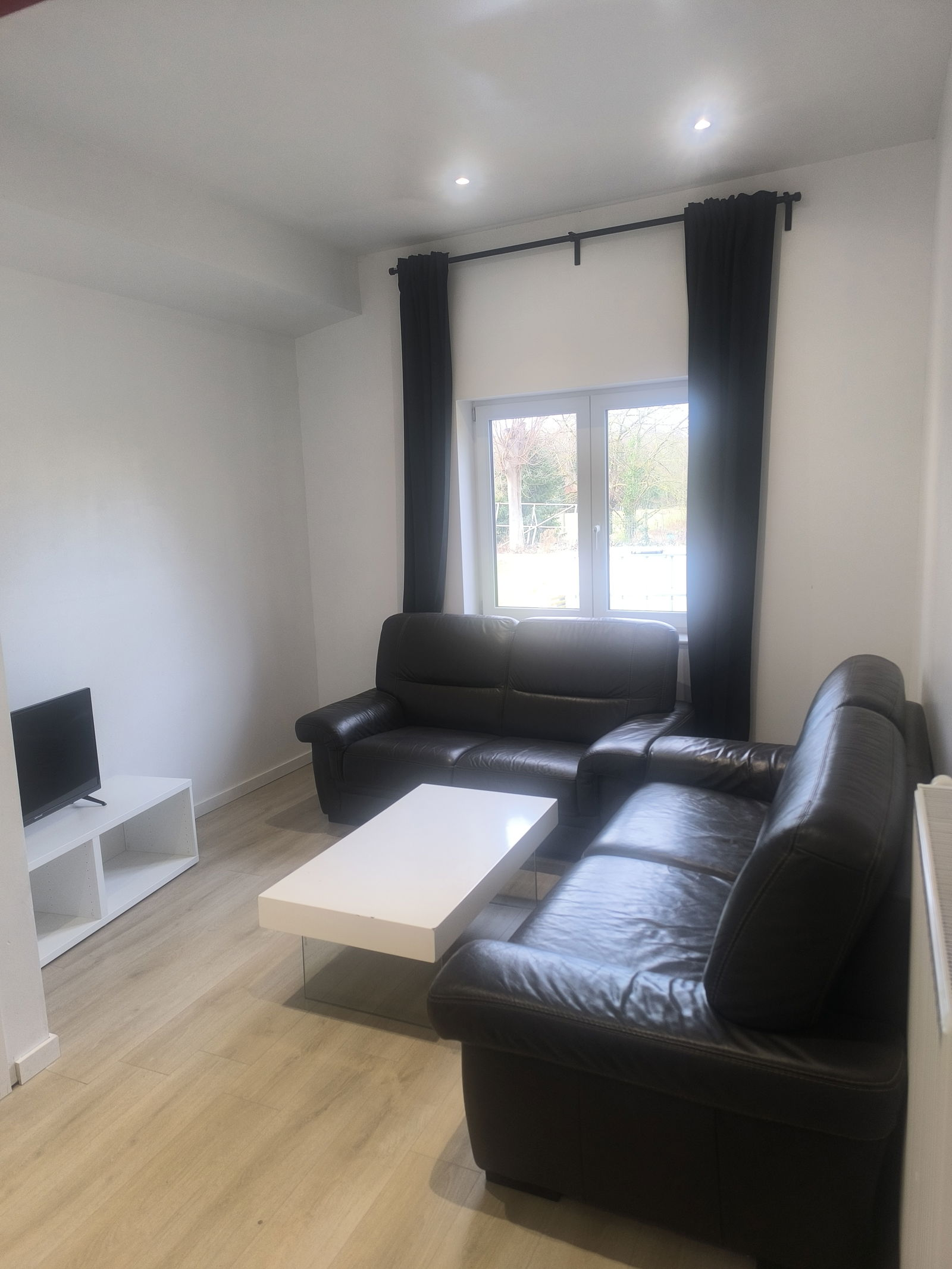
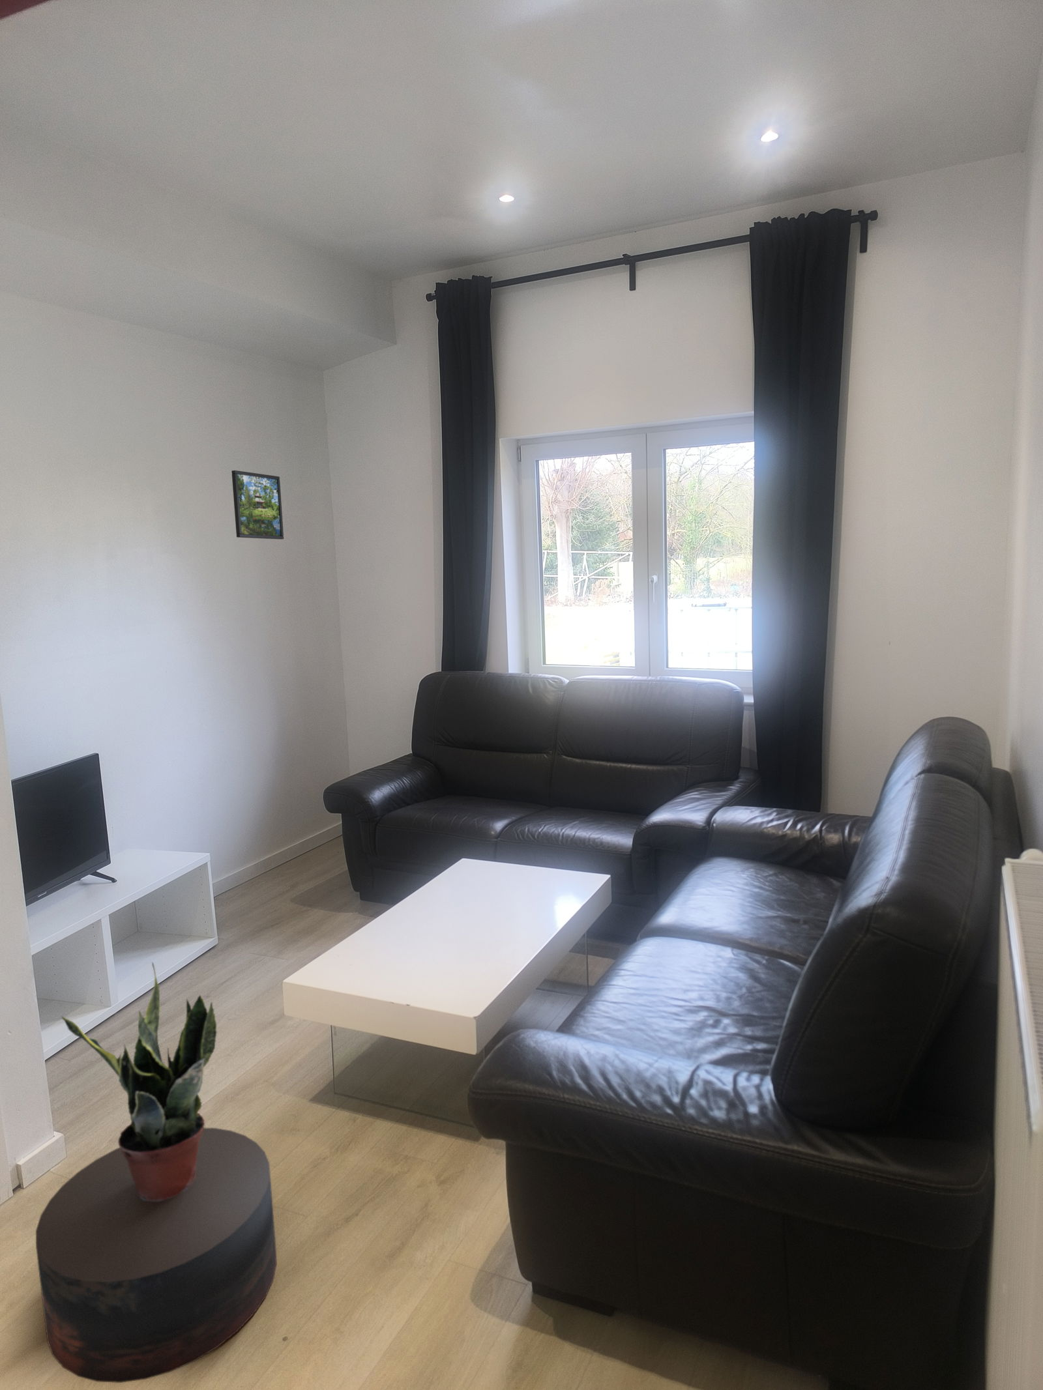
+ potted plant (144, 1087)
+ stool (162, 1240)
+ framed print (259, 506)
